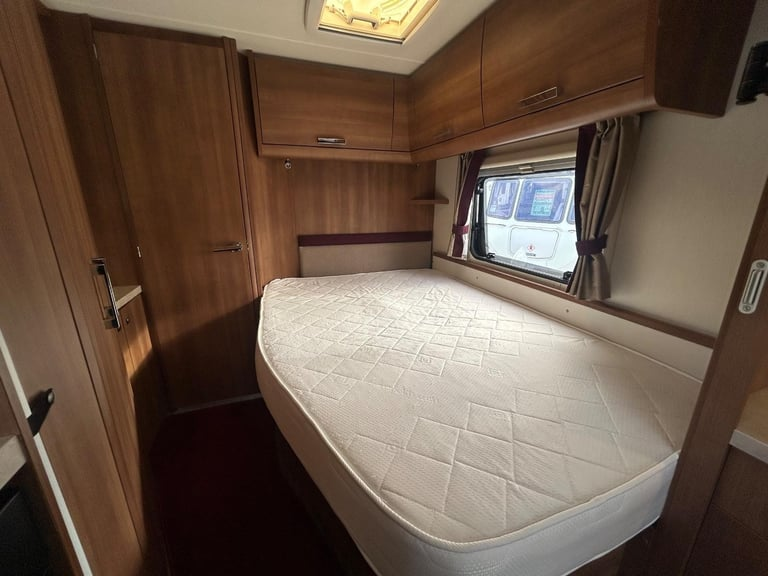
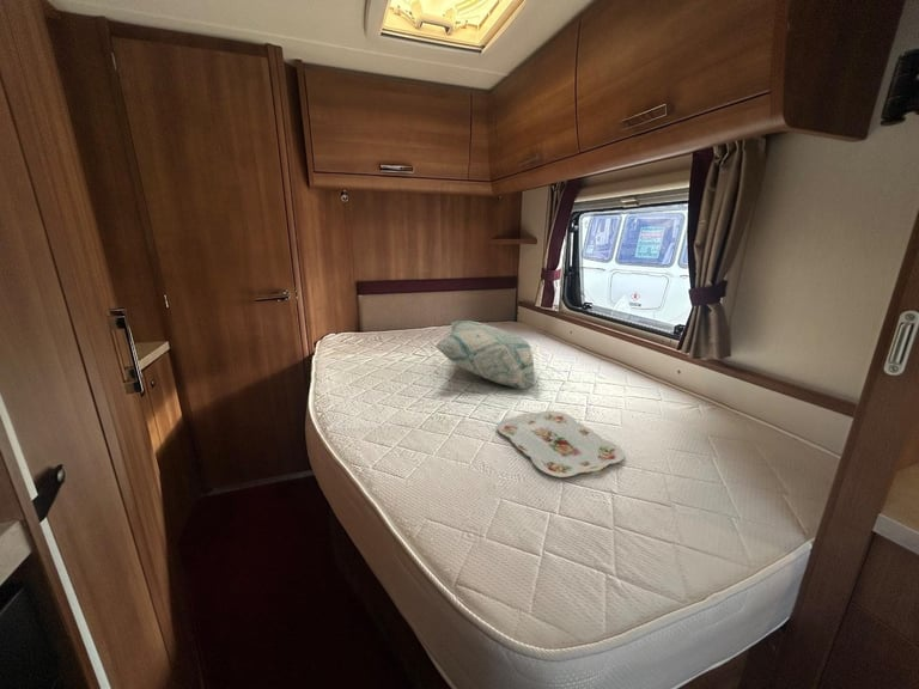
+ decorative pillow (487, 352)
+ serving tray (555, 439)
